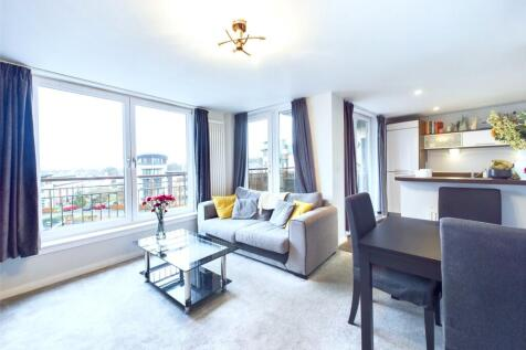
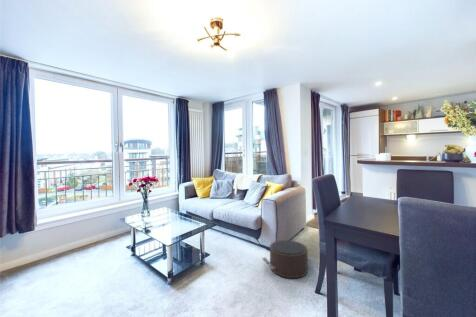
+ pouf (287, 255)
